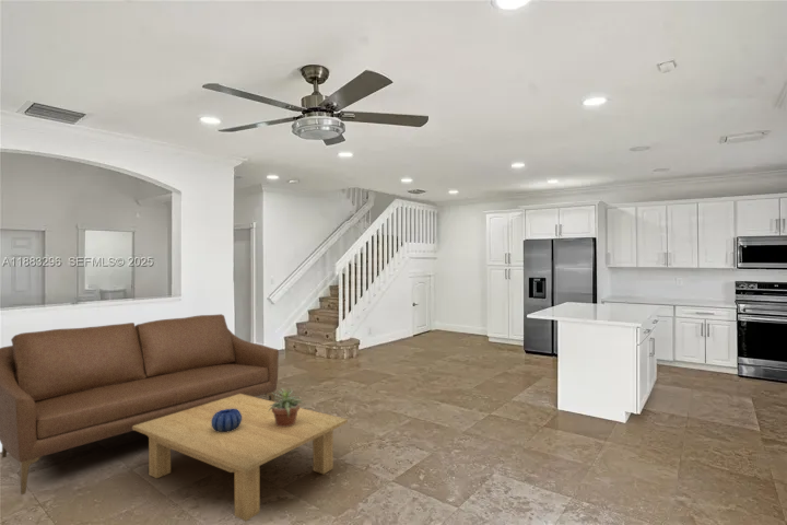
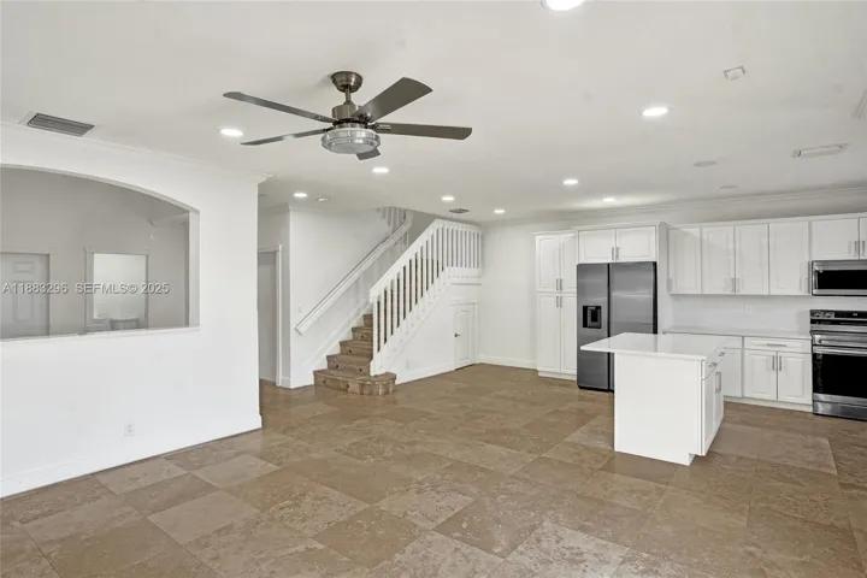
- potted plant (284, 406)
- sofa (150, 377)
- decorative bowl (226, 419)
- coffee table (242, 446)
